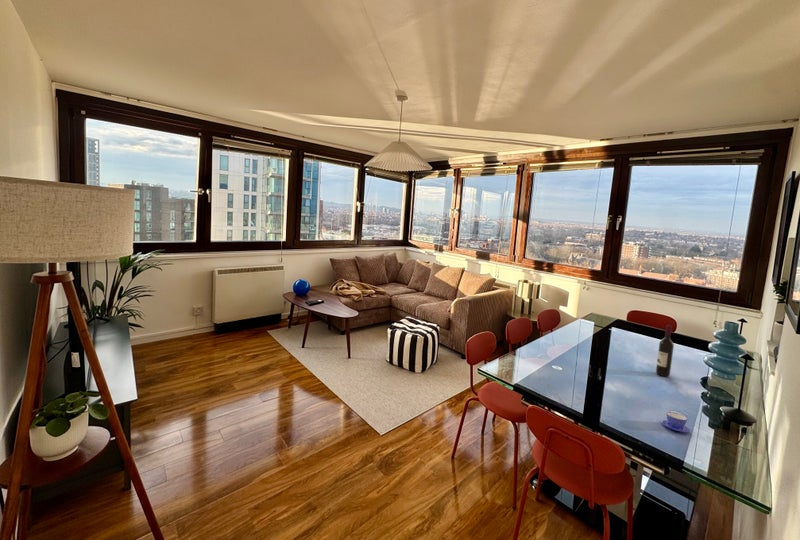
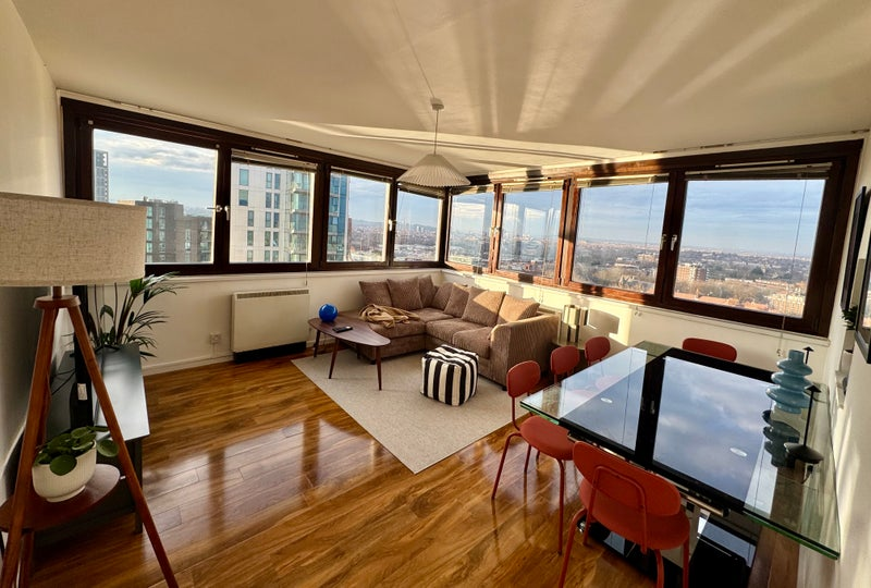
- wine bottle (665, 350)
- teacup (676, 421)
